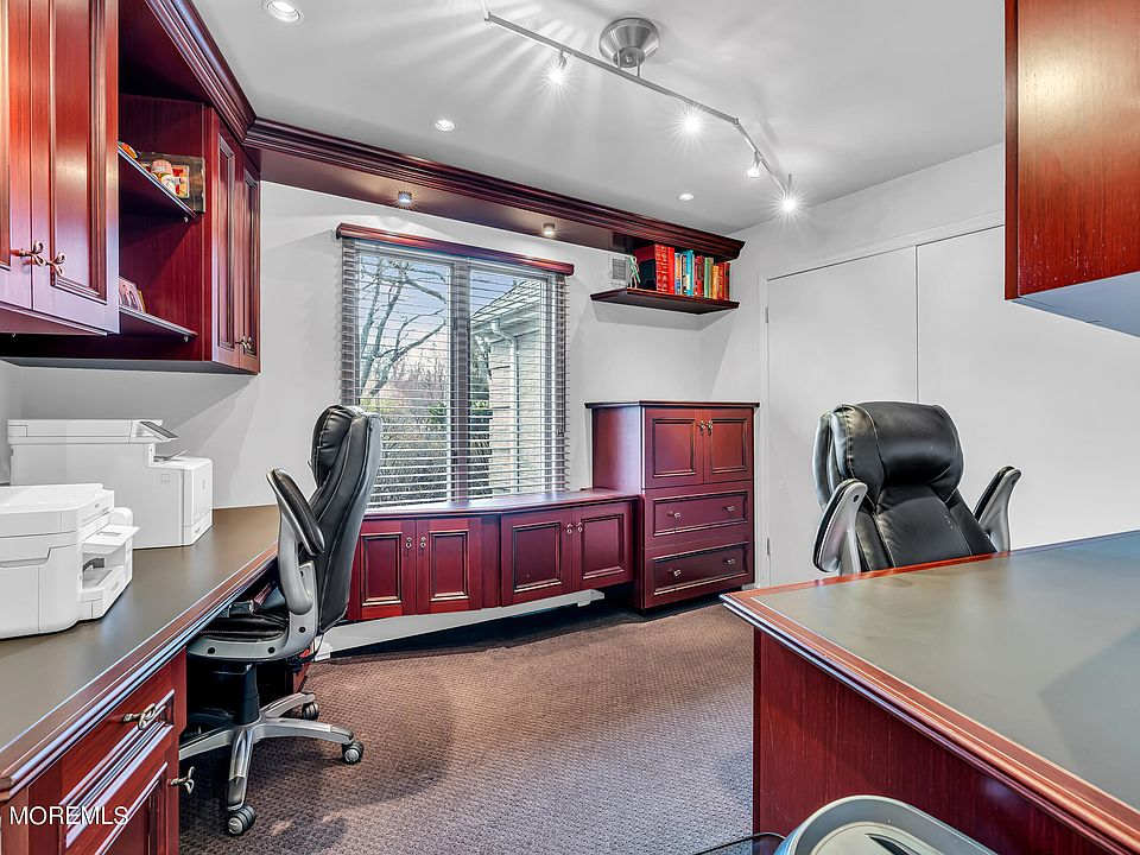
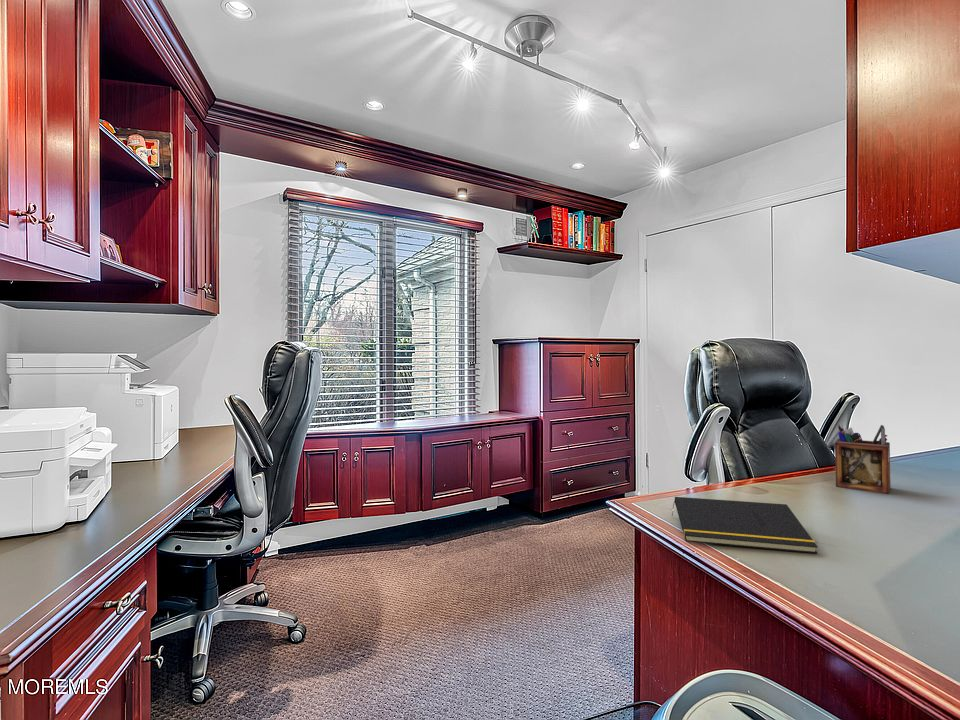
+ desk organizer (862, 456)
+ notepad (738, 521)
